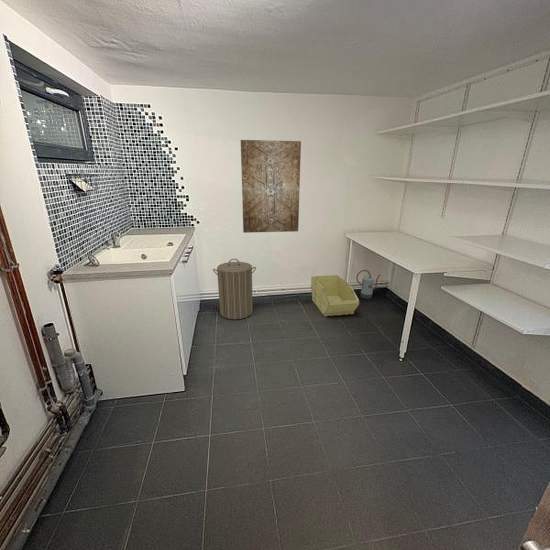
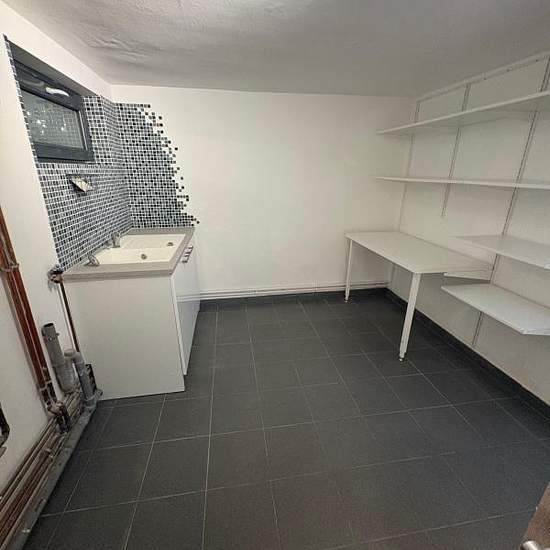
- watering can (367, 283)
- storage bin (332, 295)
- wall art (271, 188)
- laundry hamper (235, 286)
